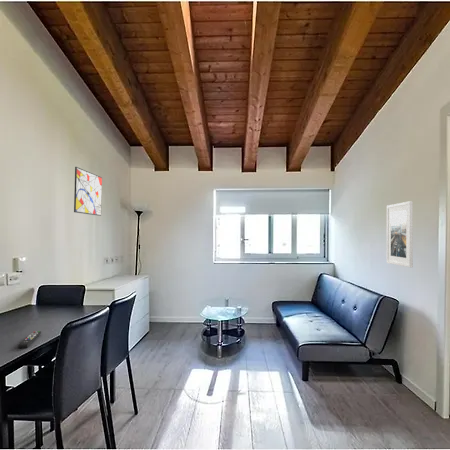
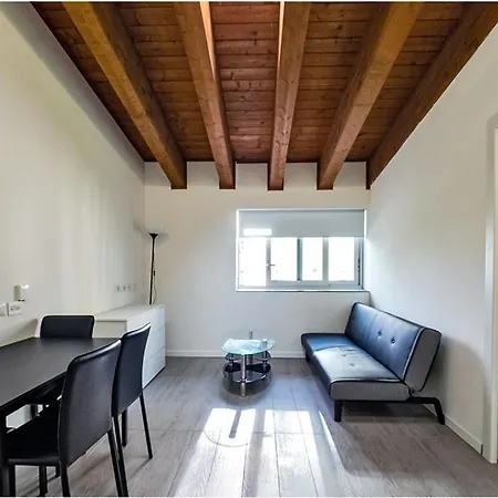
- remote control (30, 338)
- wall art (89, 193)
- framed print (398, 234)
